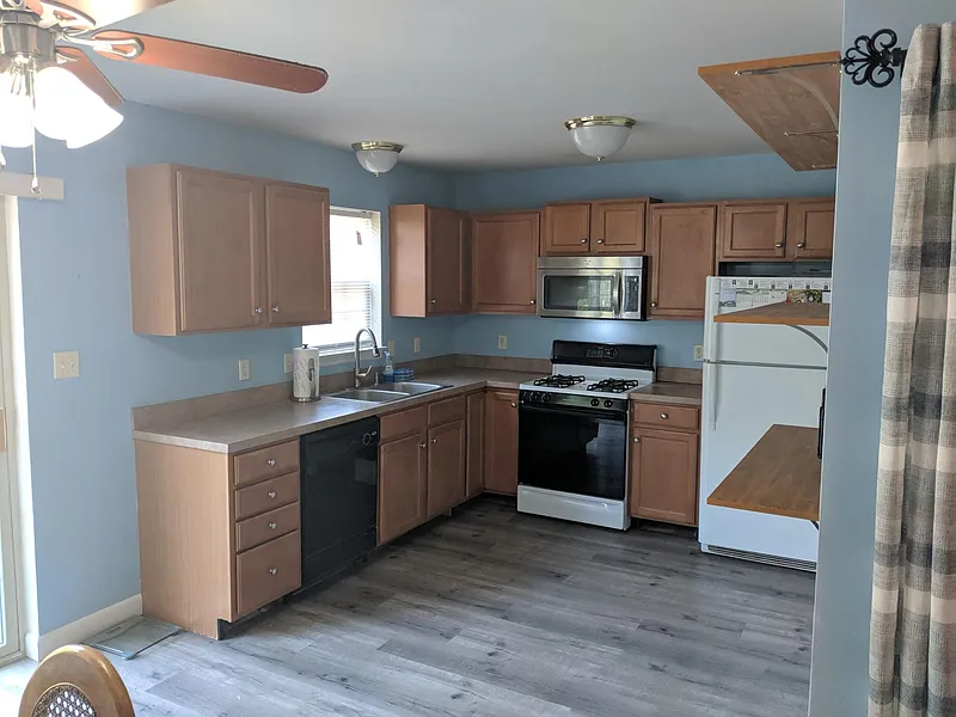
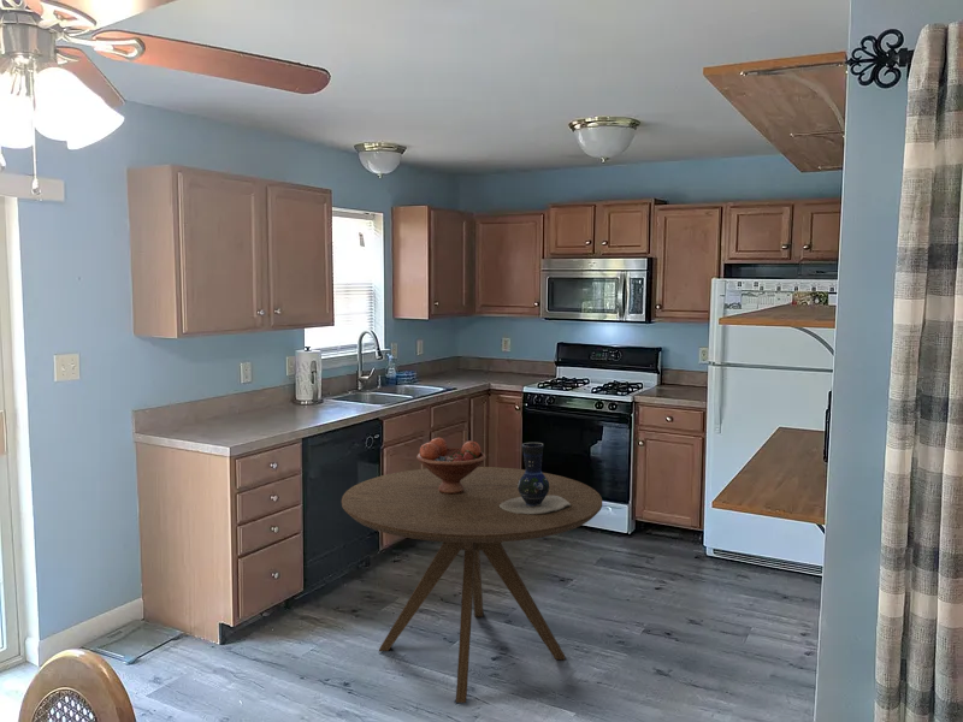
+ dining table (471, 574)
+ pitcher (534, 474)
+ fruit bowl (451, 466)
